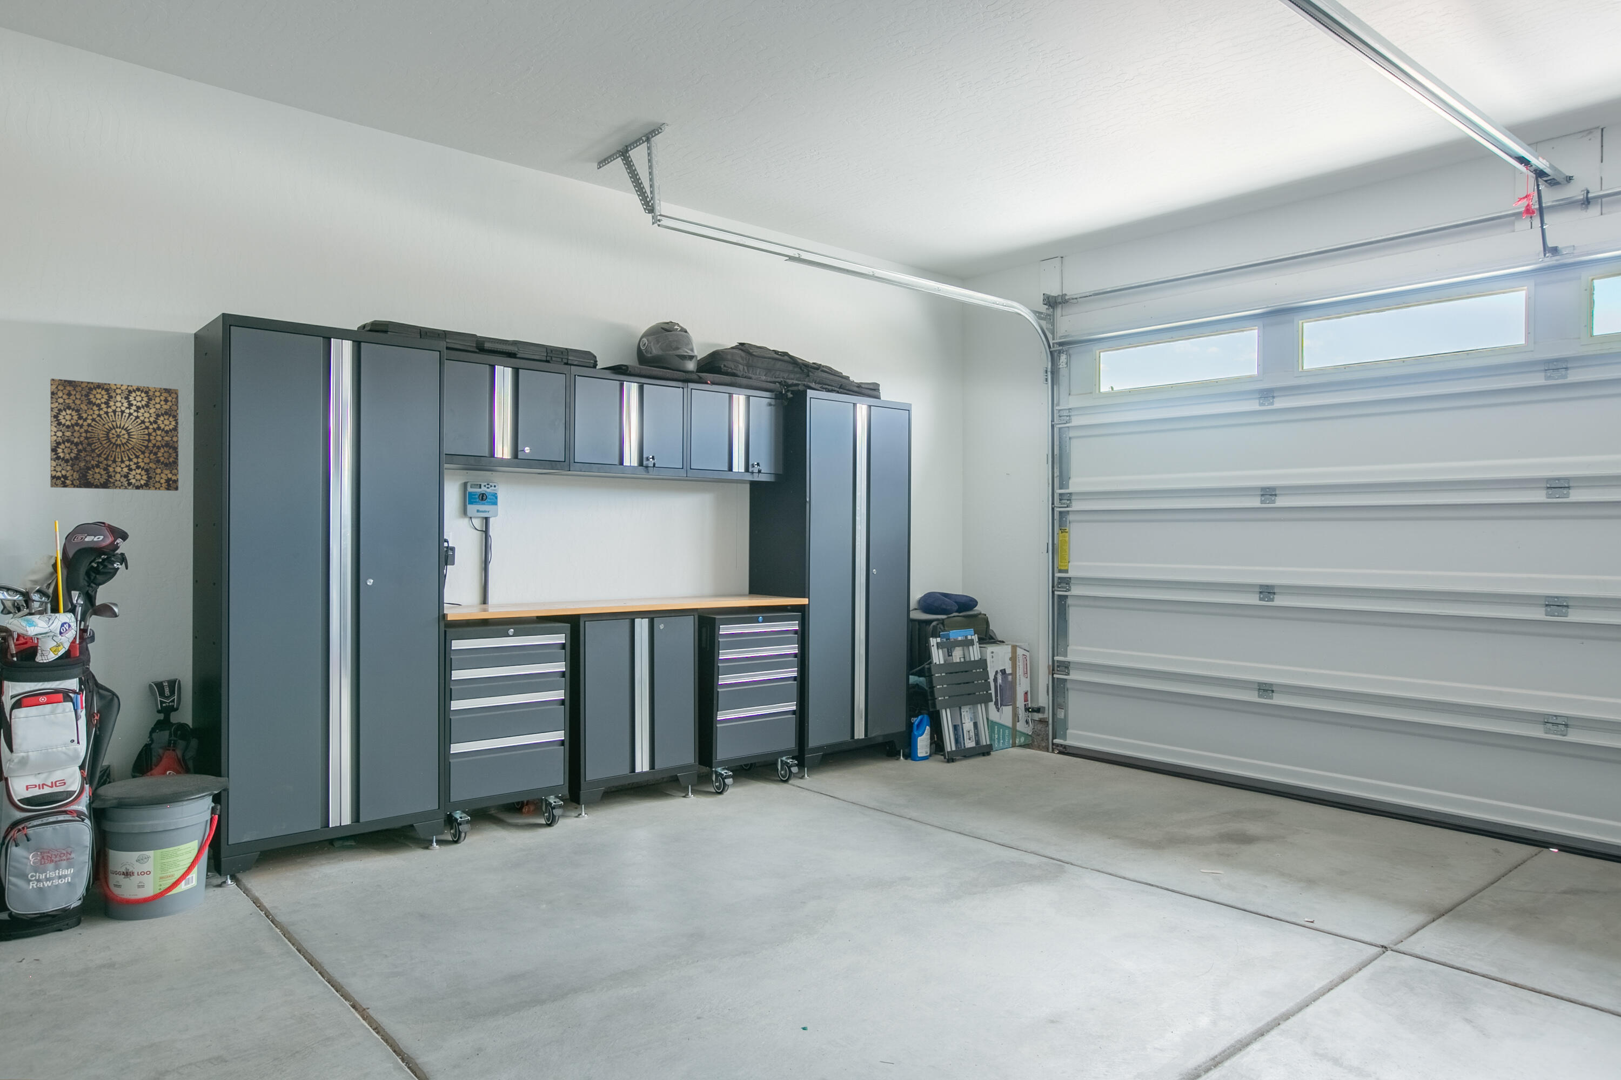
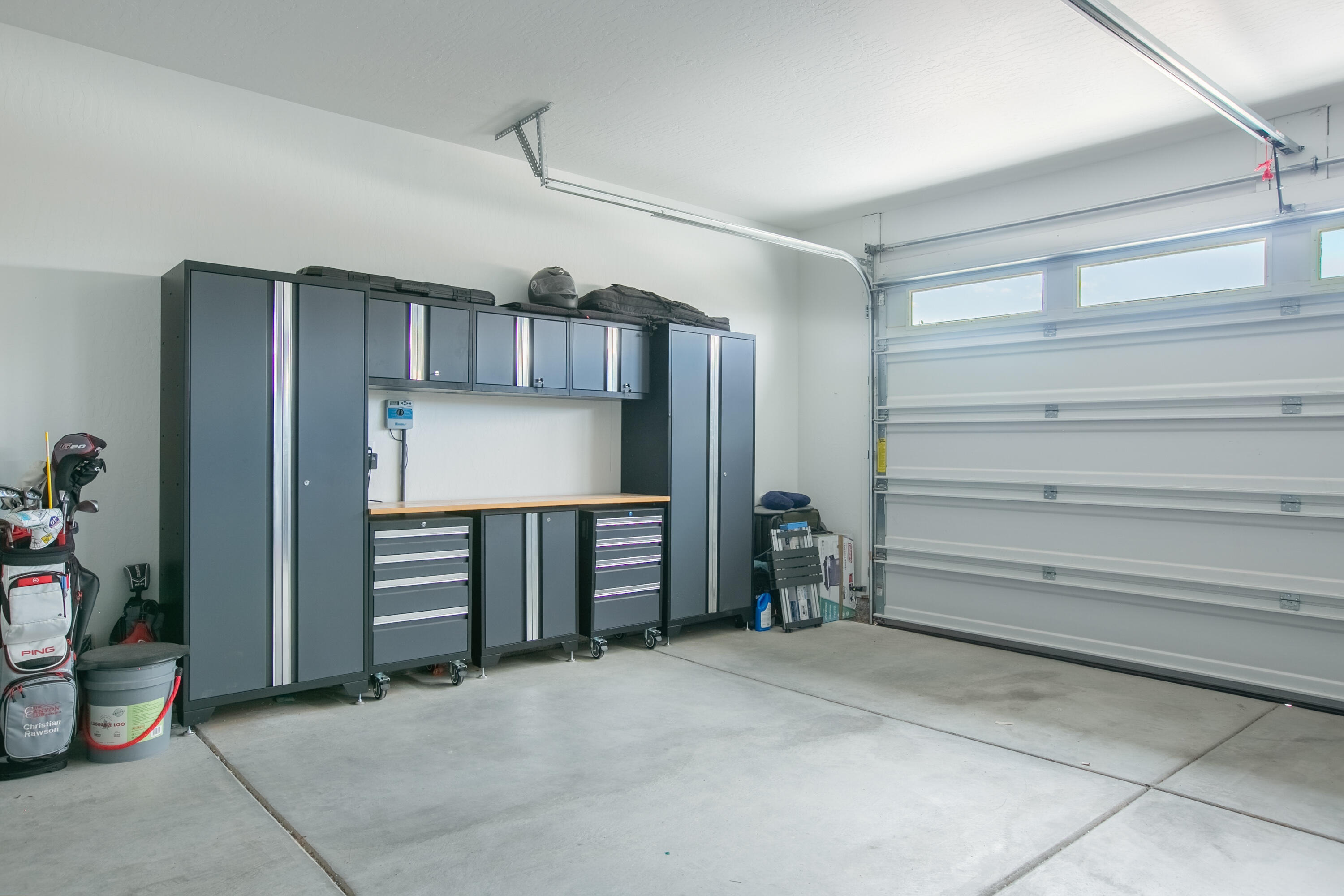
- wall art (116, 436)
